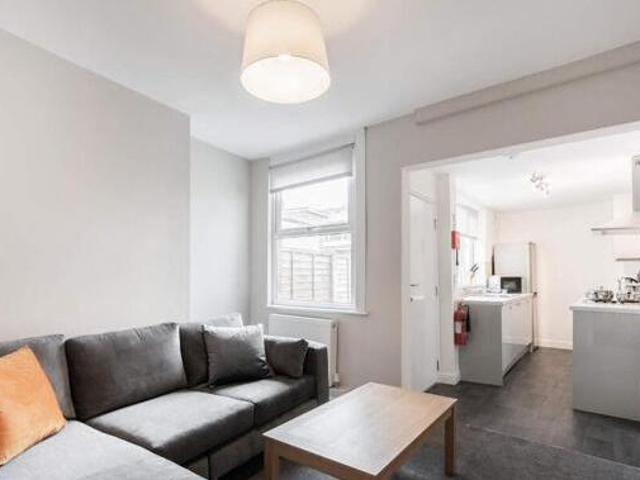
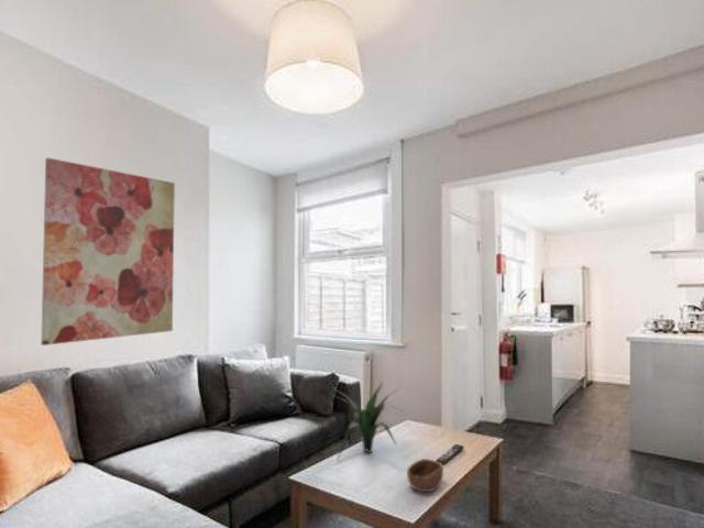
+ bowl (425, 475)
+ wall art (116, 254)
+ remote control (450, 453)
+ plant (369, 421)
